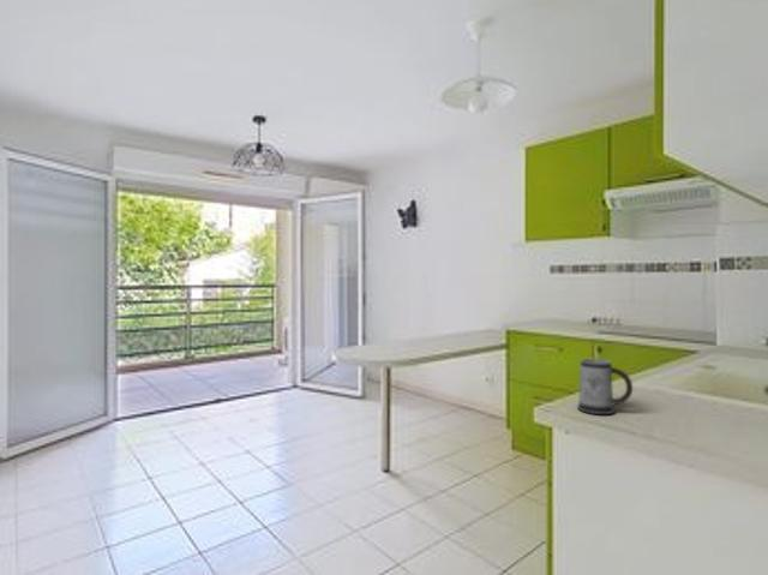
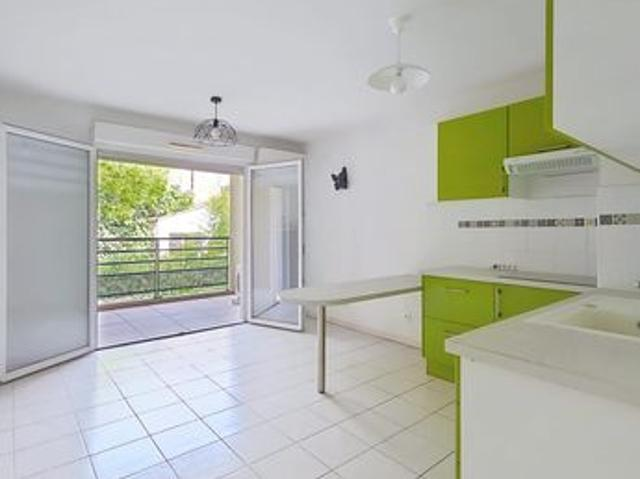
- mug (604, 385)
